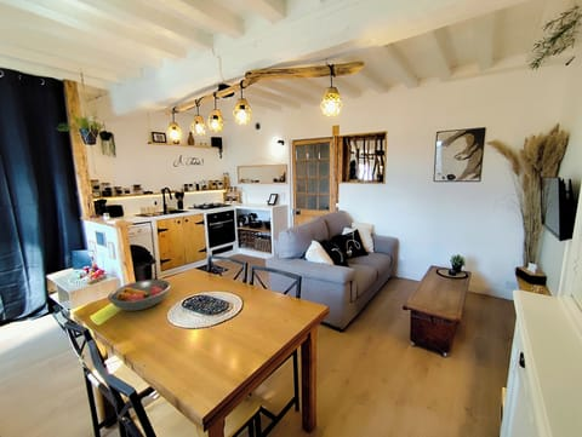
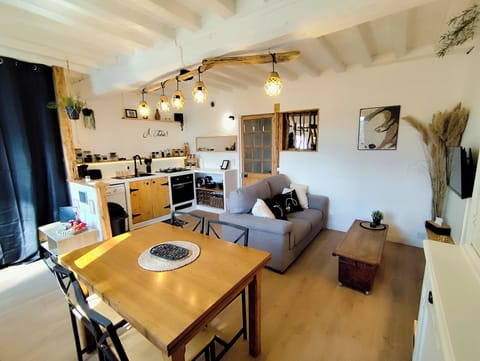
- fruit bowl (141, 294)
